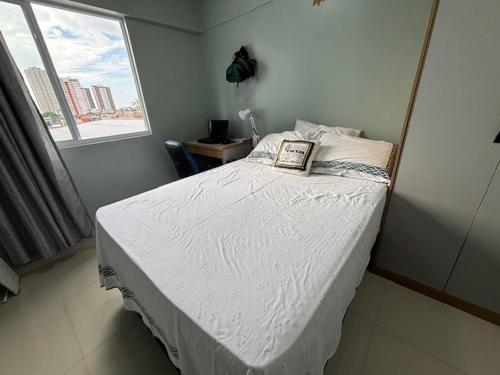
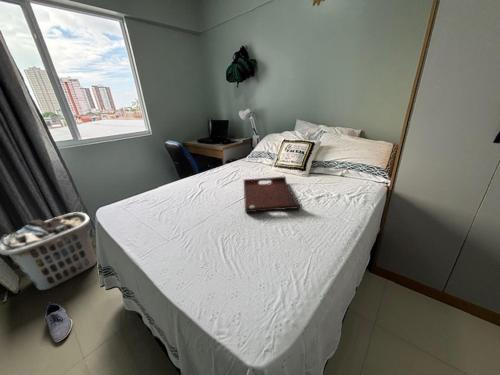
+ shoe (57, 319)
+ serving tray (268, 193)
+ clothes hamper (56, 246)
